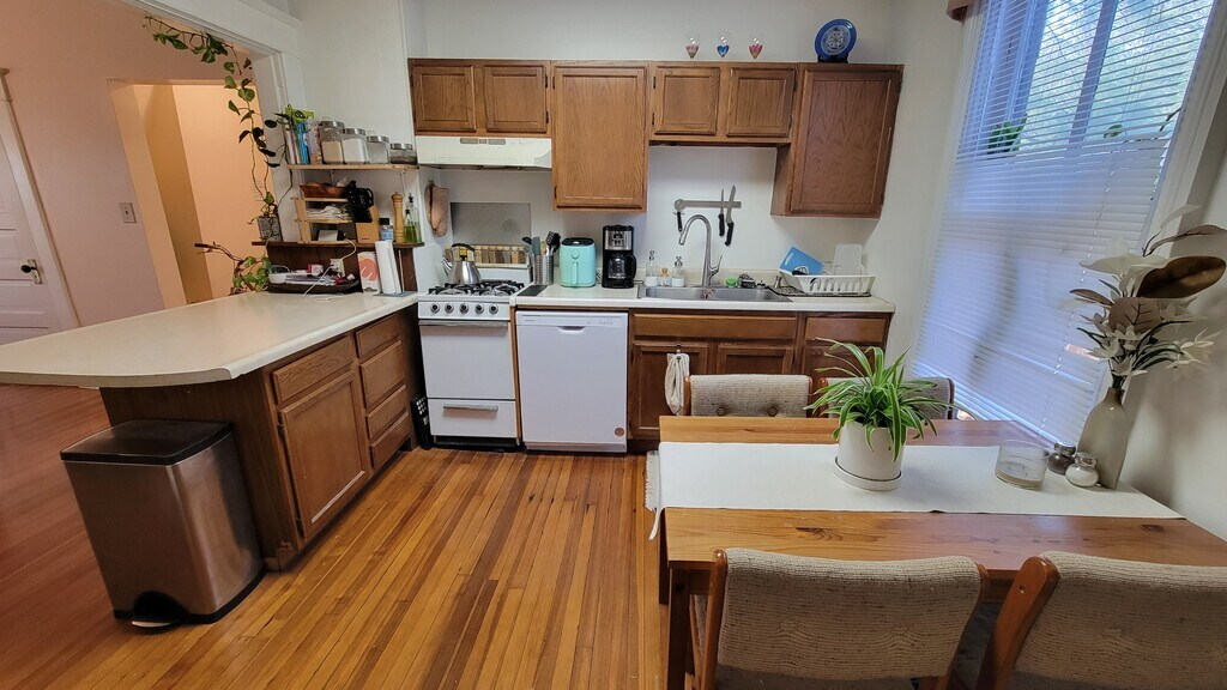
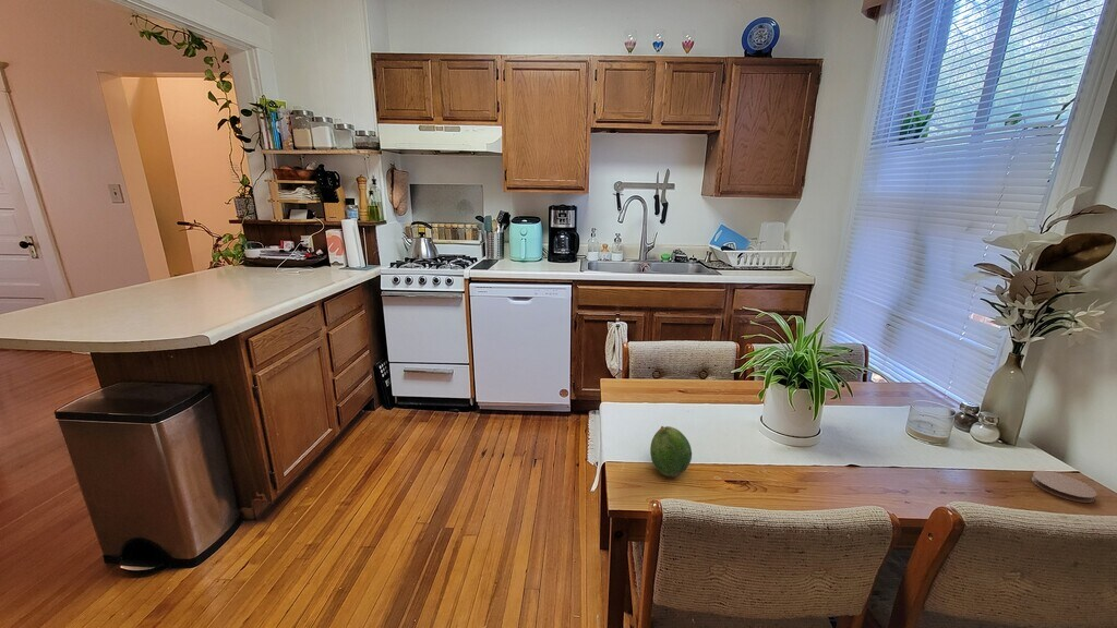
+ coaster (1062, 485)
+ fruit (670, 450)
